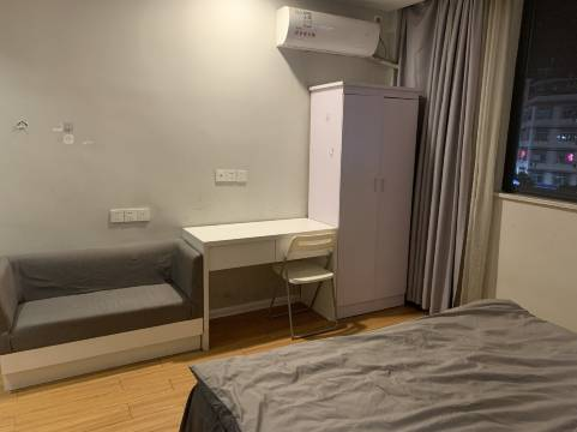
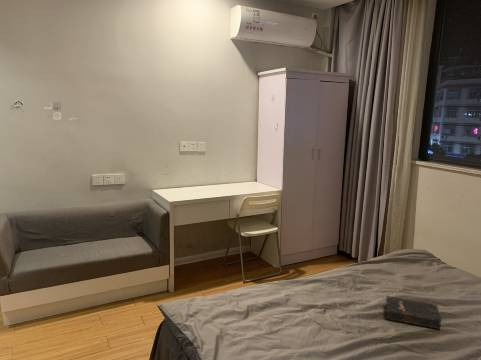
+ hardback book (411, 312)
